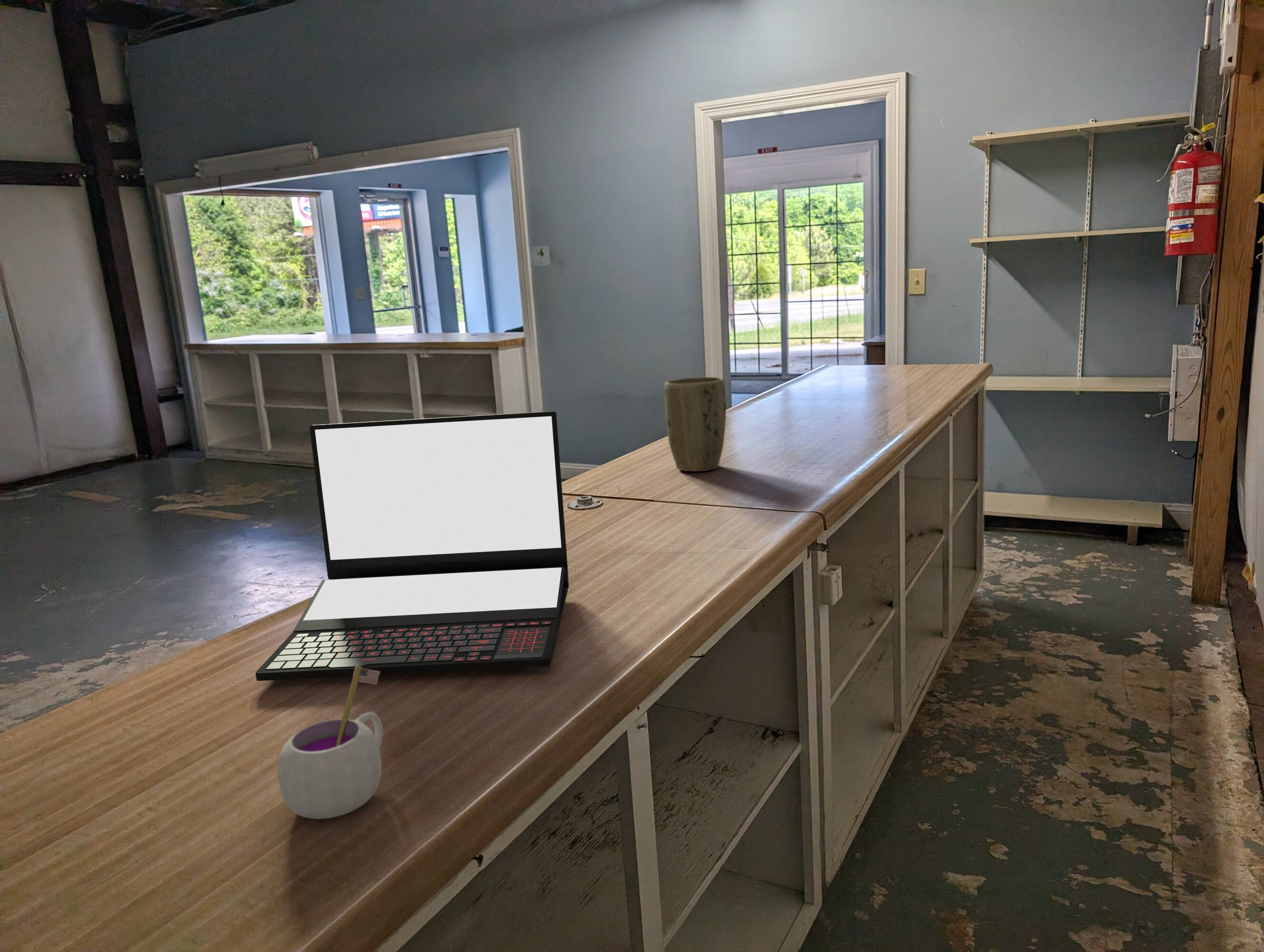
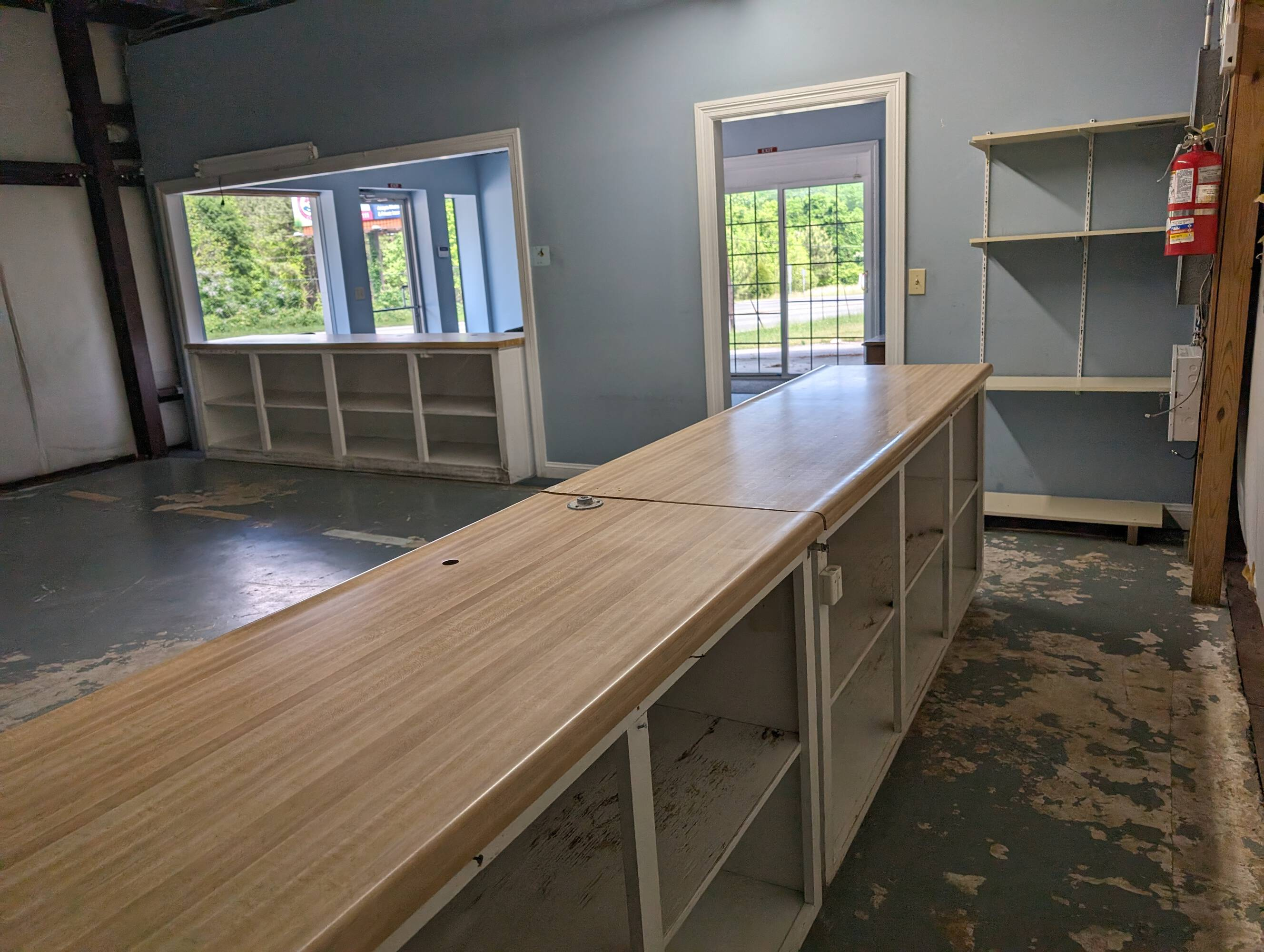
- laptop (419, 536)
- mug (340, 736)
- plant pot (696, 424)
